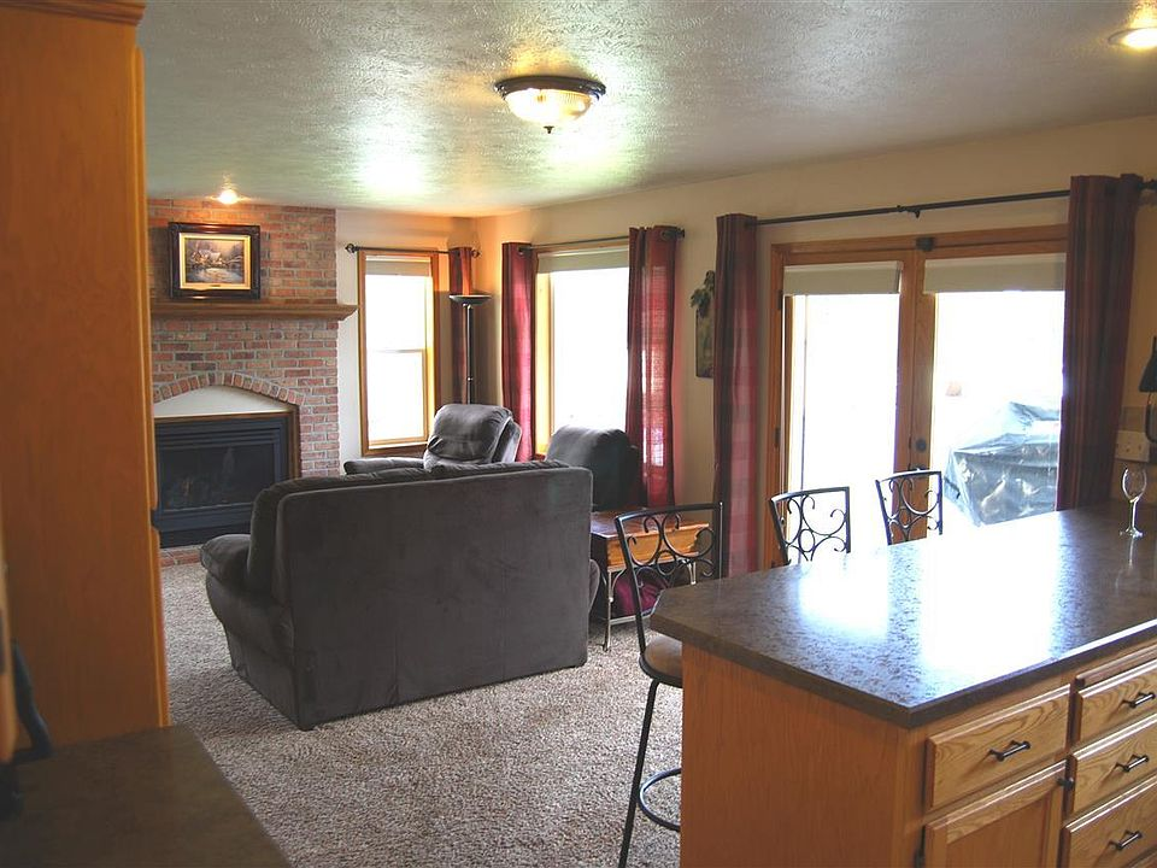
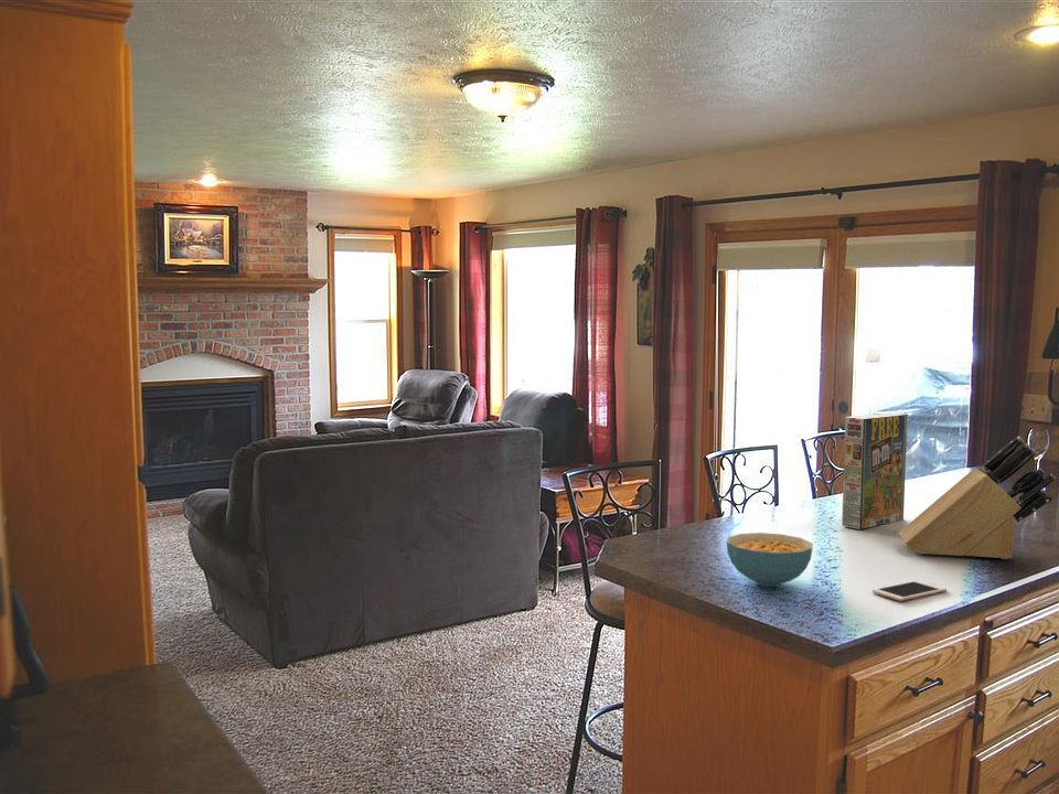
+ cell phone (909, 590)
+ knife block (974, 495)
+ cereal bowl (769, 562)
+ cereal box (875, 469)
